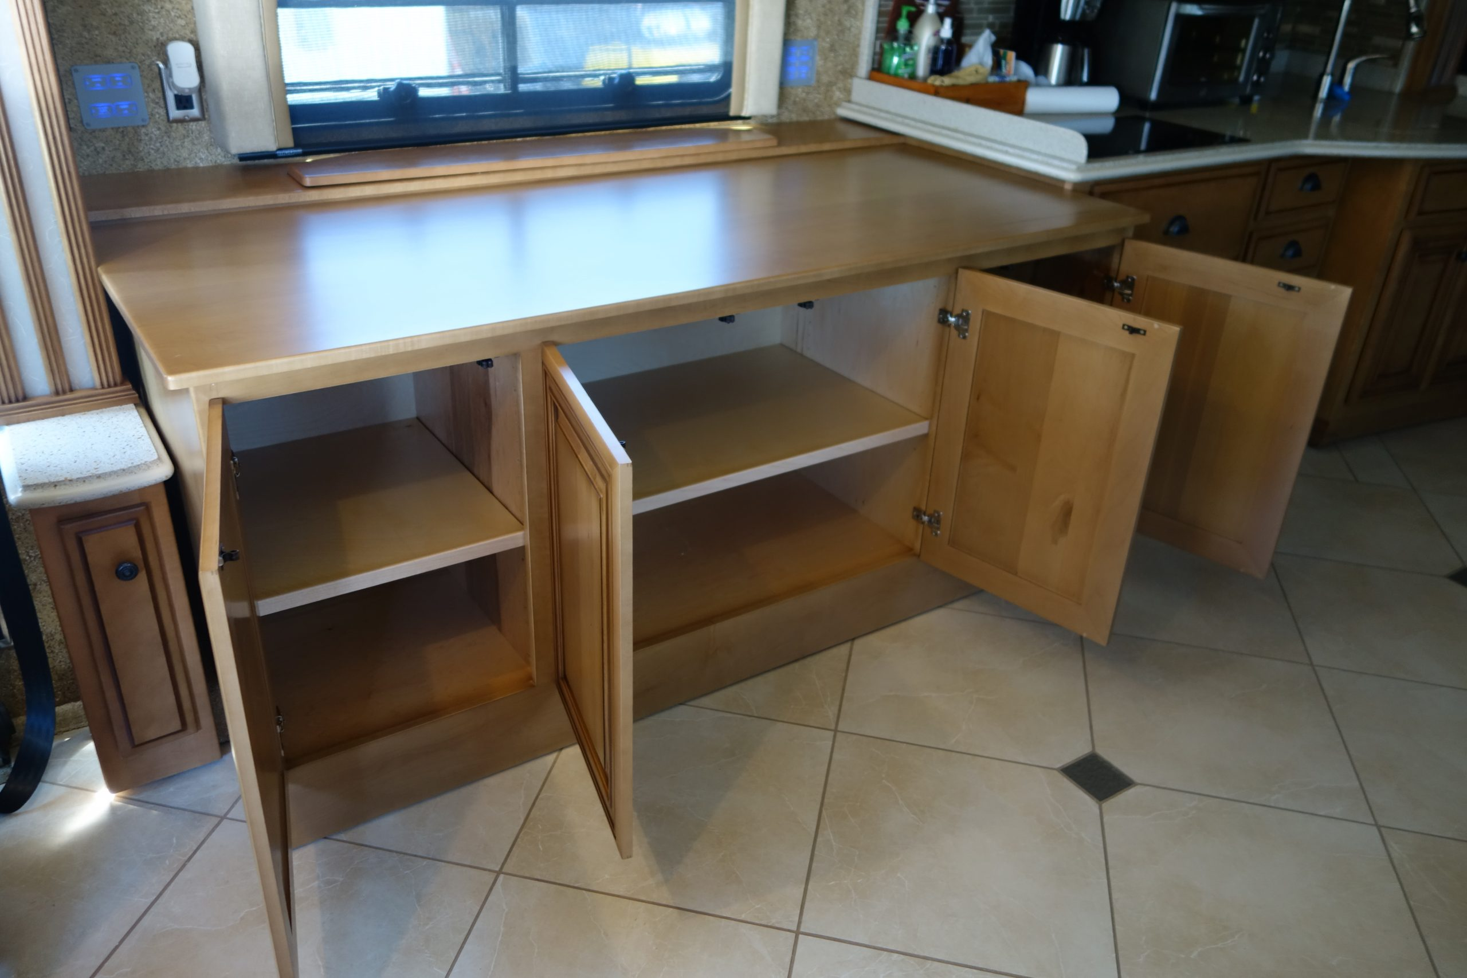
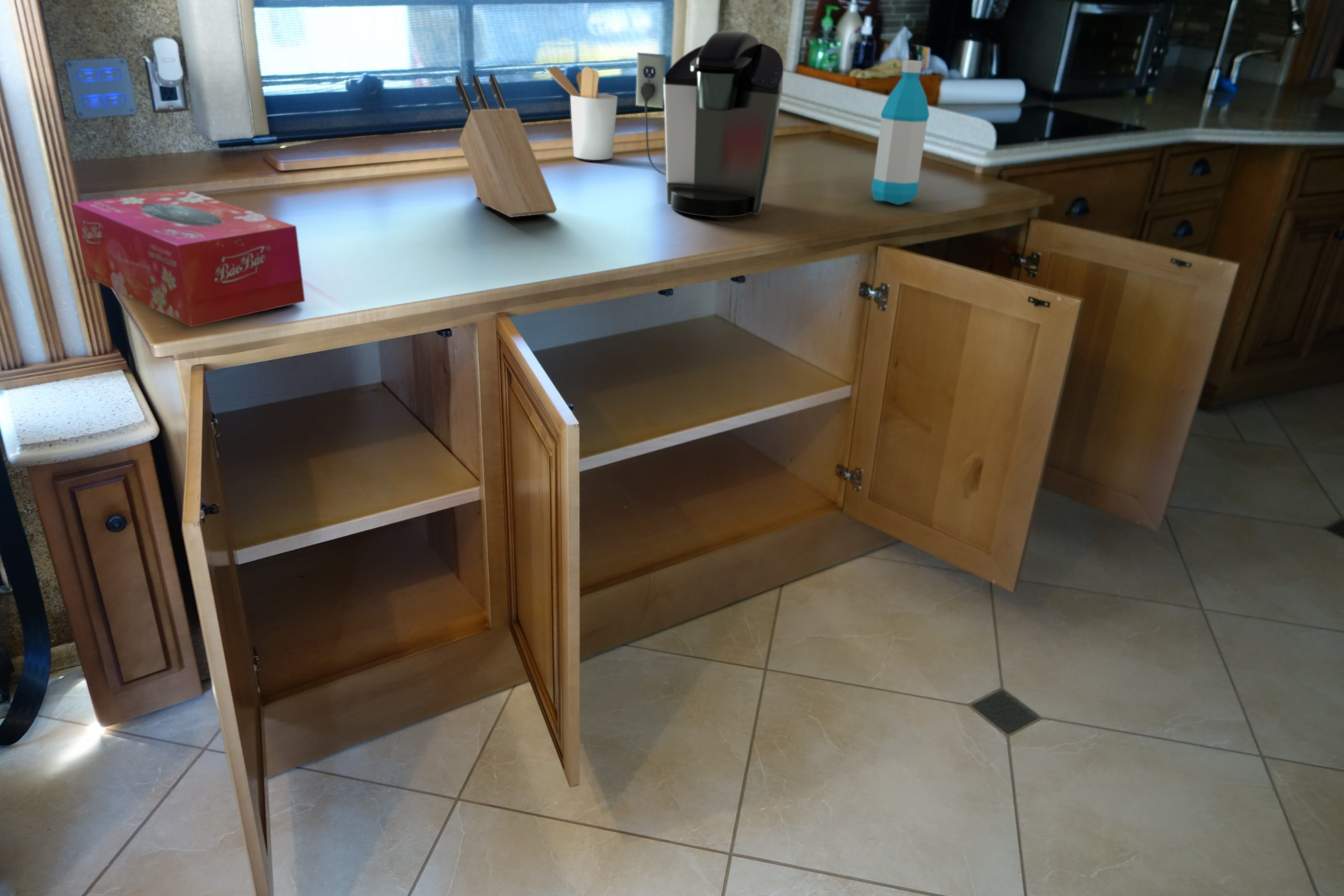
+ knife block (501, 142)
+ tissue box (187, 252)
+ utensil holder (581, 111)
+ water bottle (902, 133)
+ coffee maker (694, 118)
